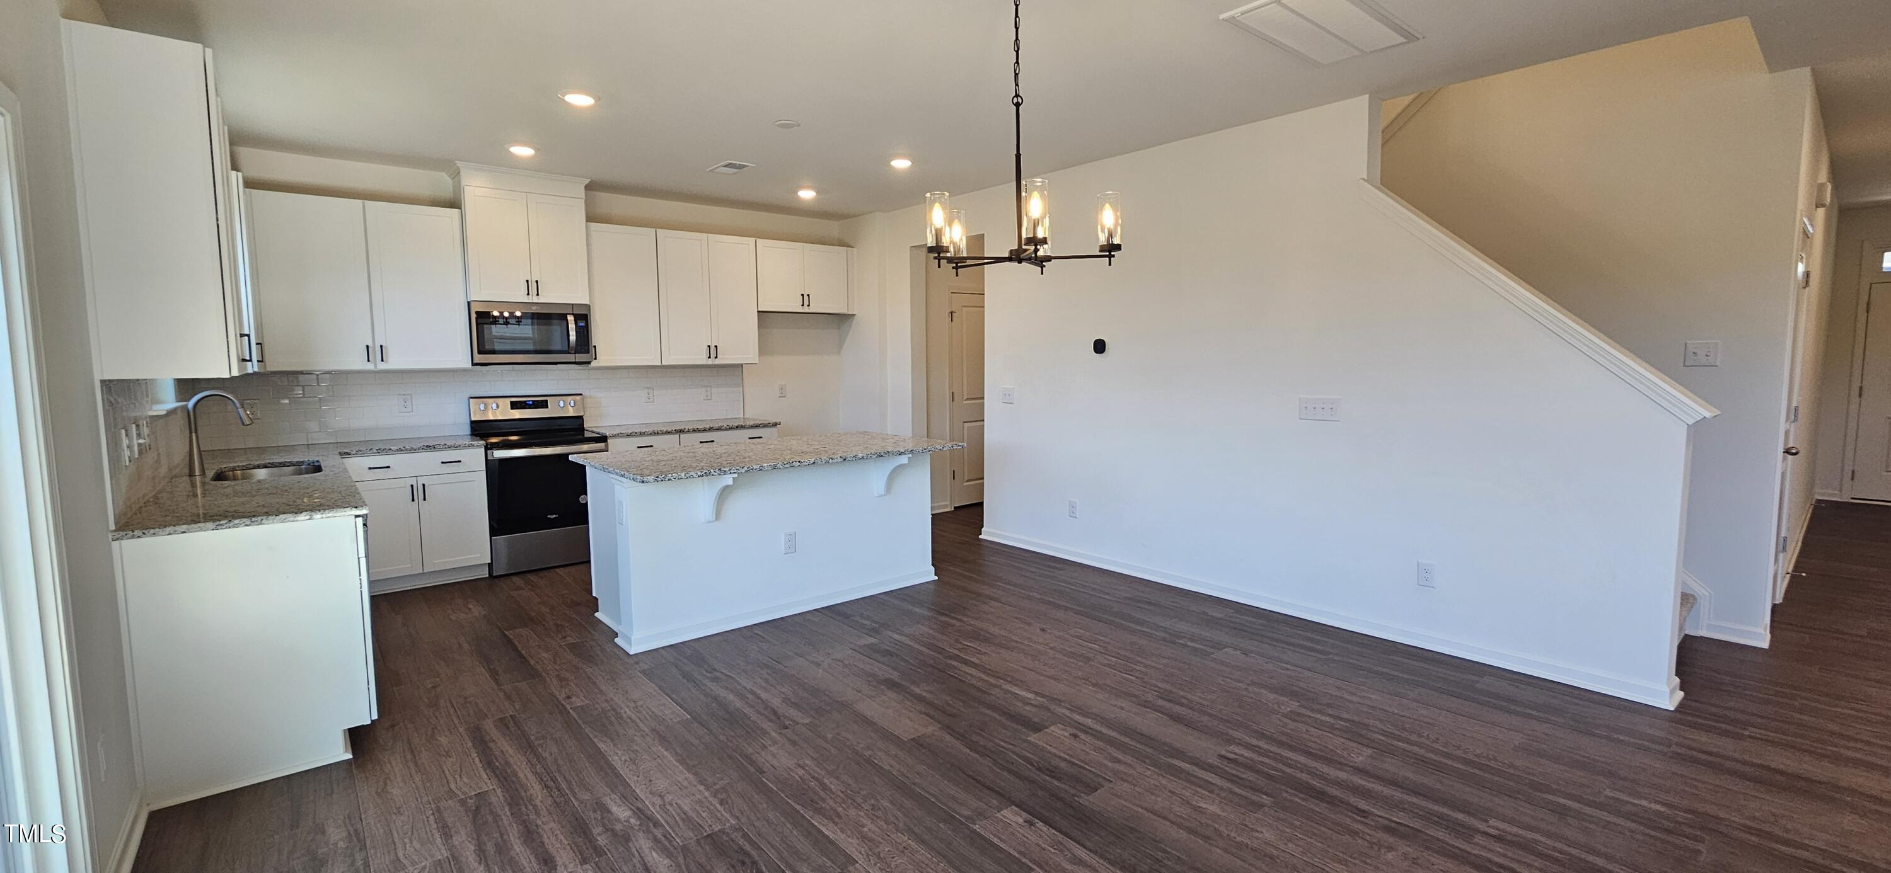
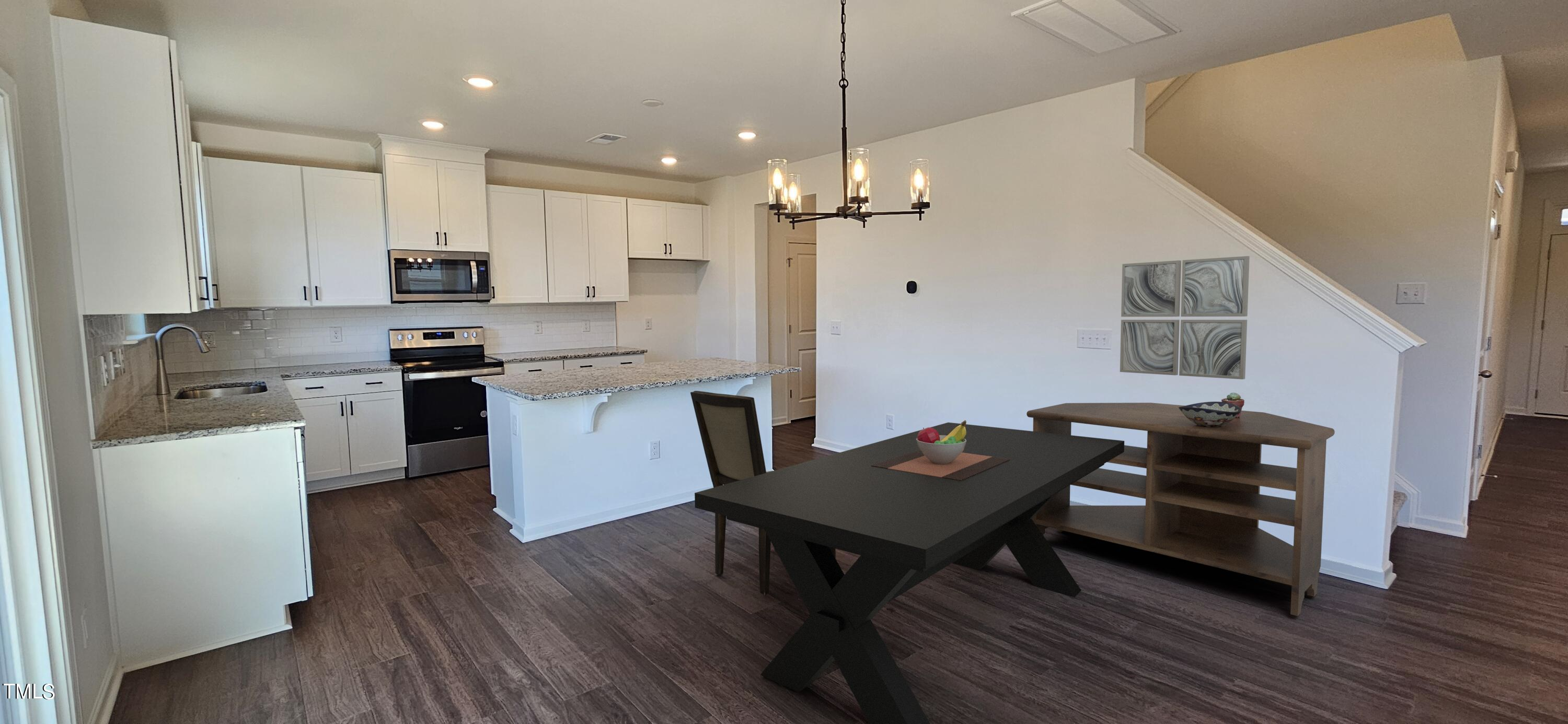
+ wall art (1179, 320)
+ tv stand (1177, 486)
+ dining table (941, 524)
+ decorative bowl (1209, 414)
+ dining chair (762, 474)
+ potted succulent (1233, 403)
